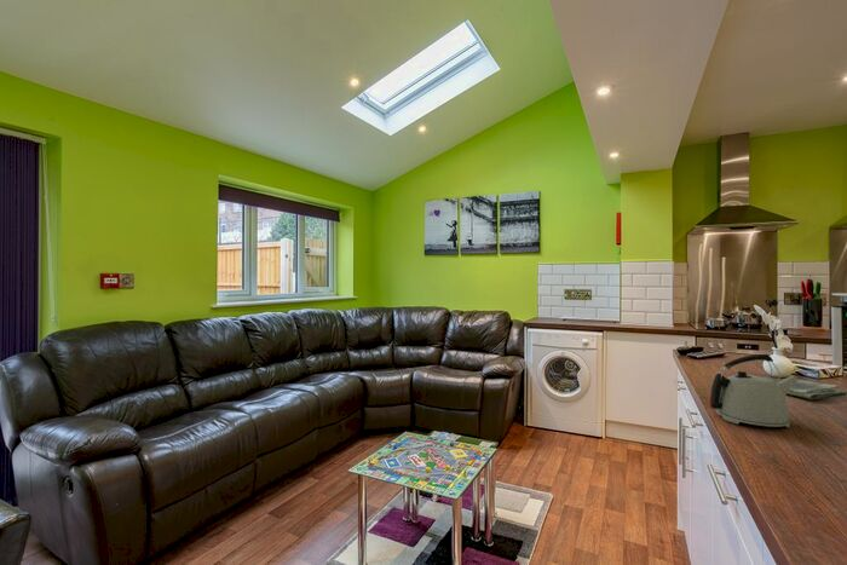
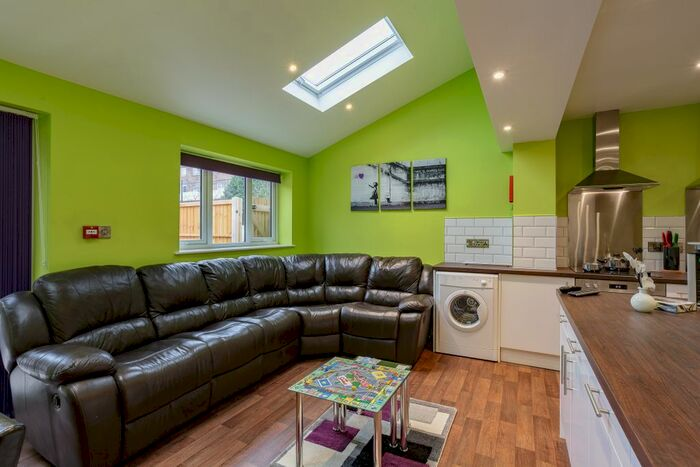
- kettle (753, 386)
- dish towel (800, 387)
